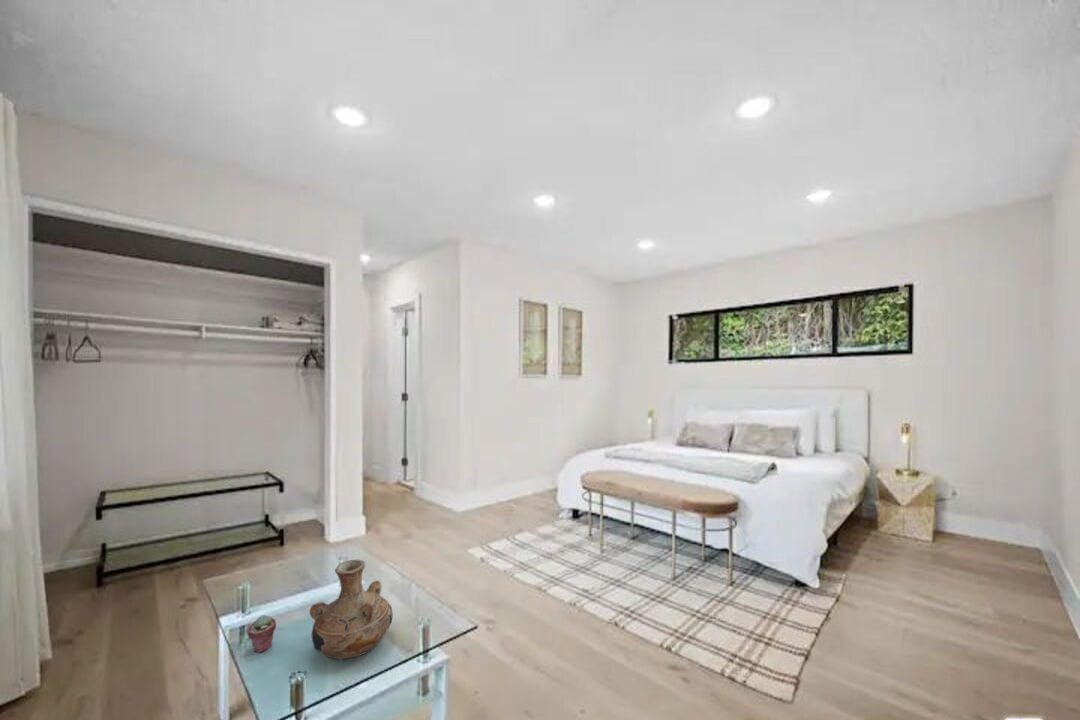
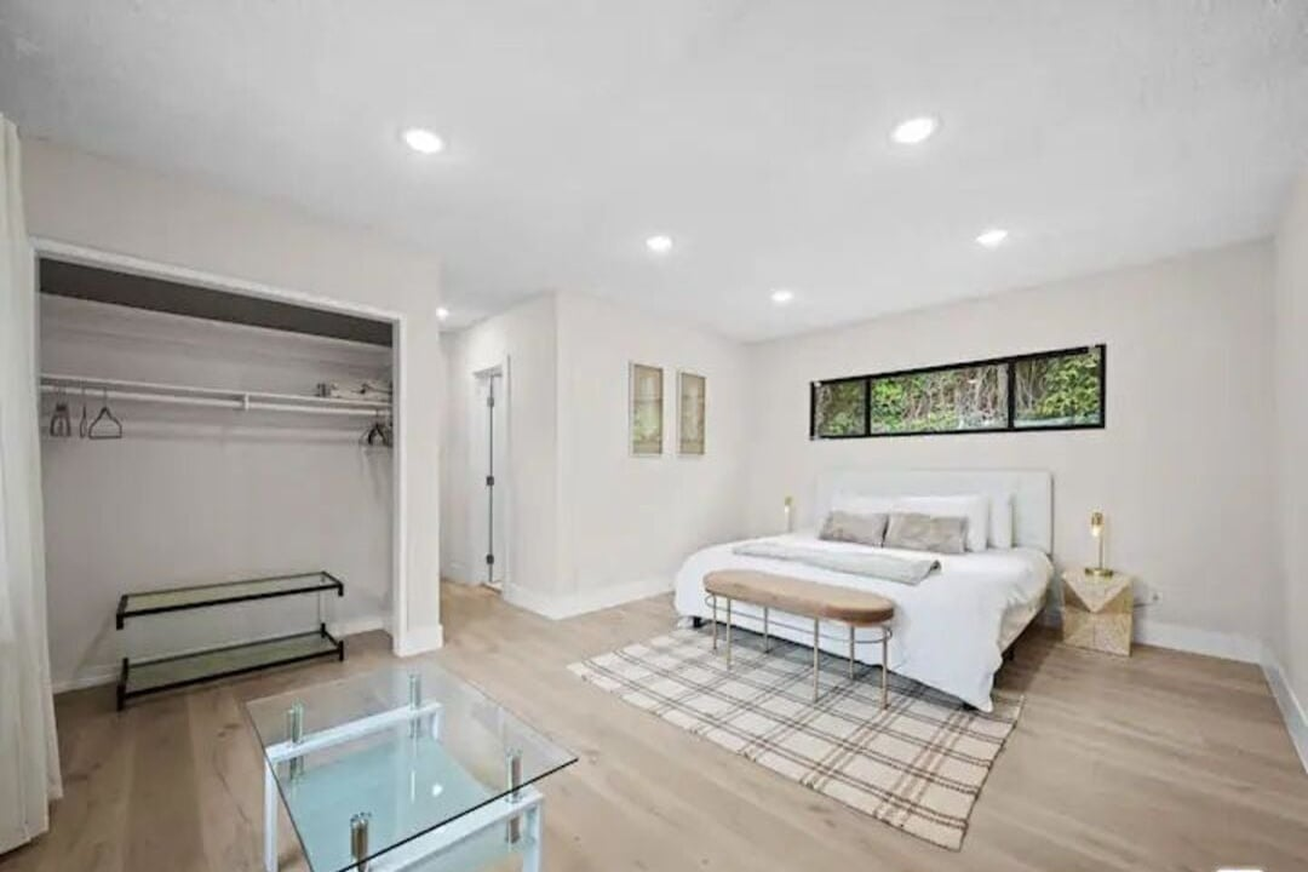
- potted succulent (262, 631)
- vase (353, 603)
